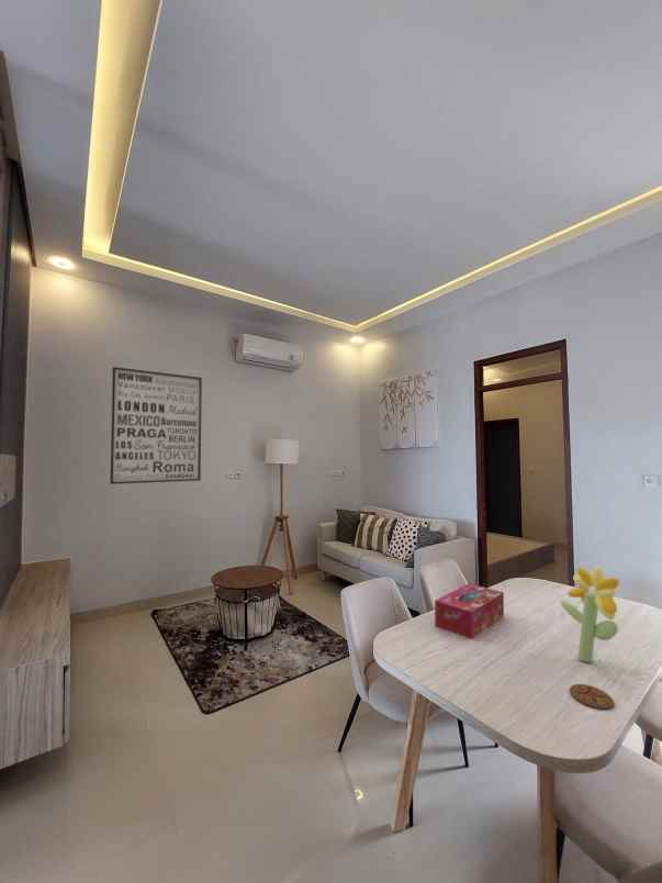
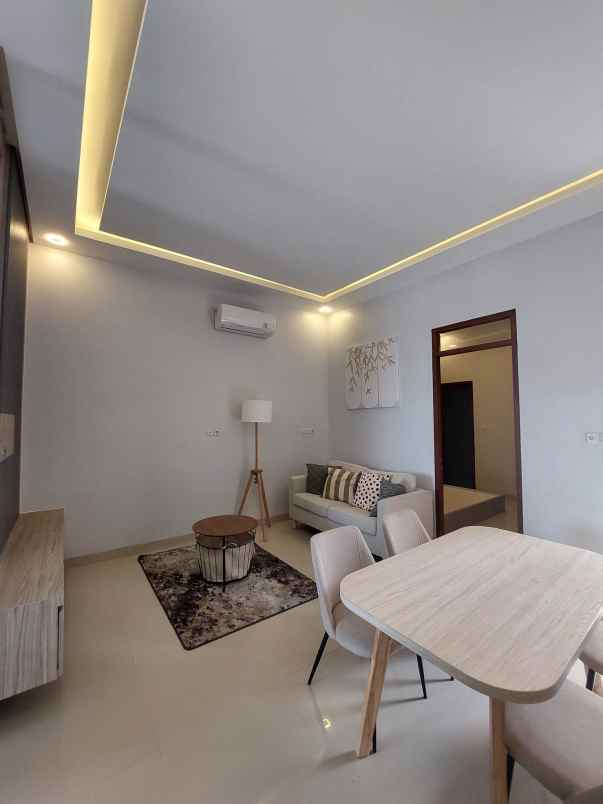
- coaster (591, 695)
- tissue box (470, 608)
- wall art (158, 426)
- flower (587, 613)
